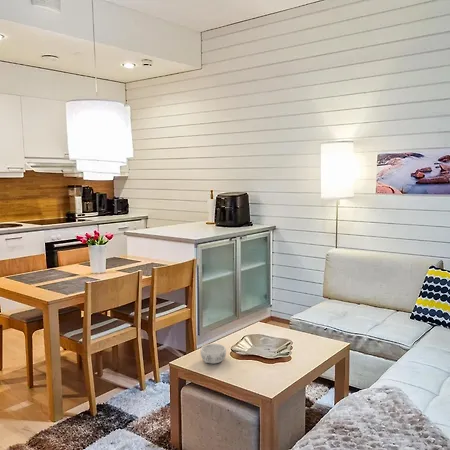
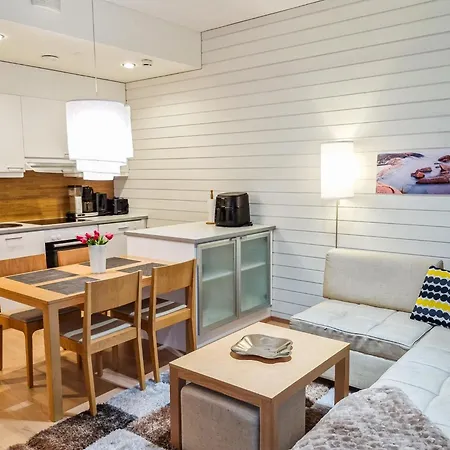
- decorative bowl (212, 354)
